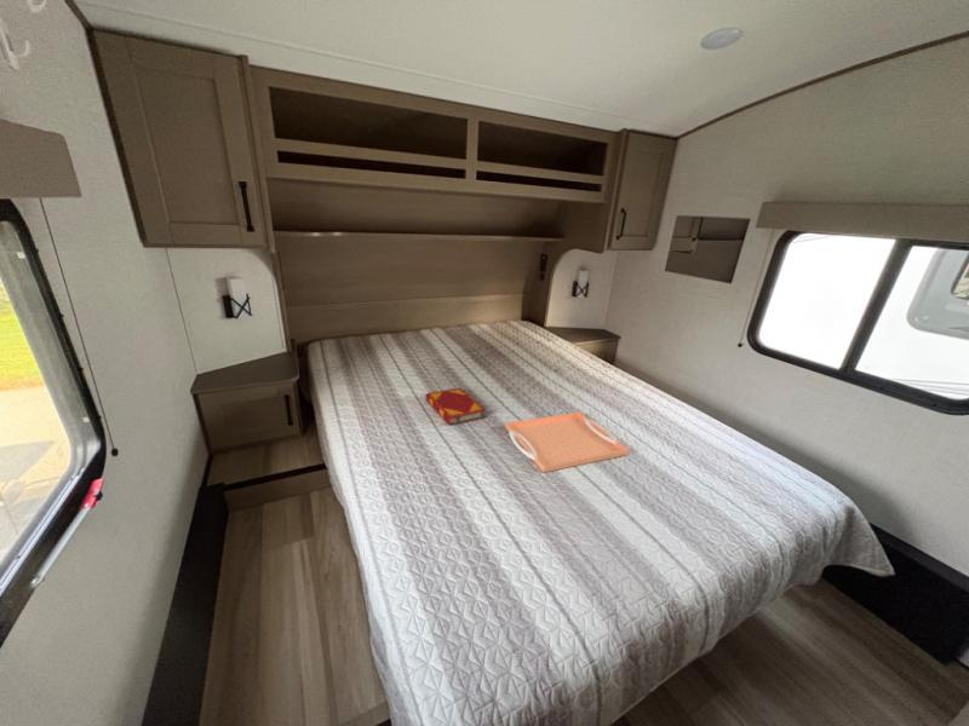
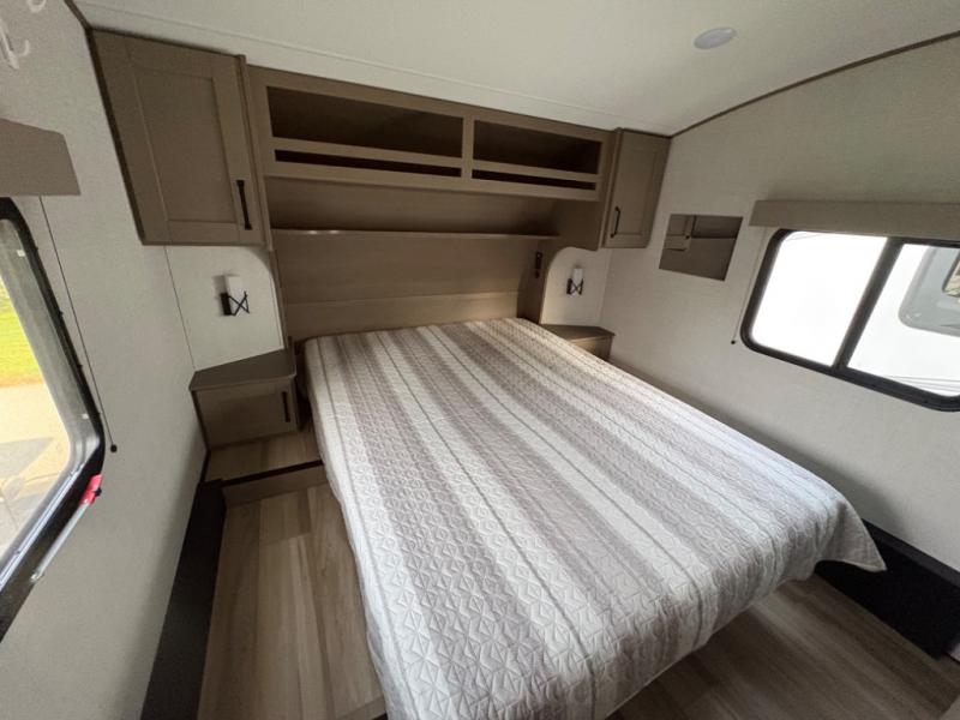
- hardback book (454, 404)
- serving tray (563, 438)
